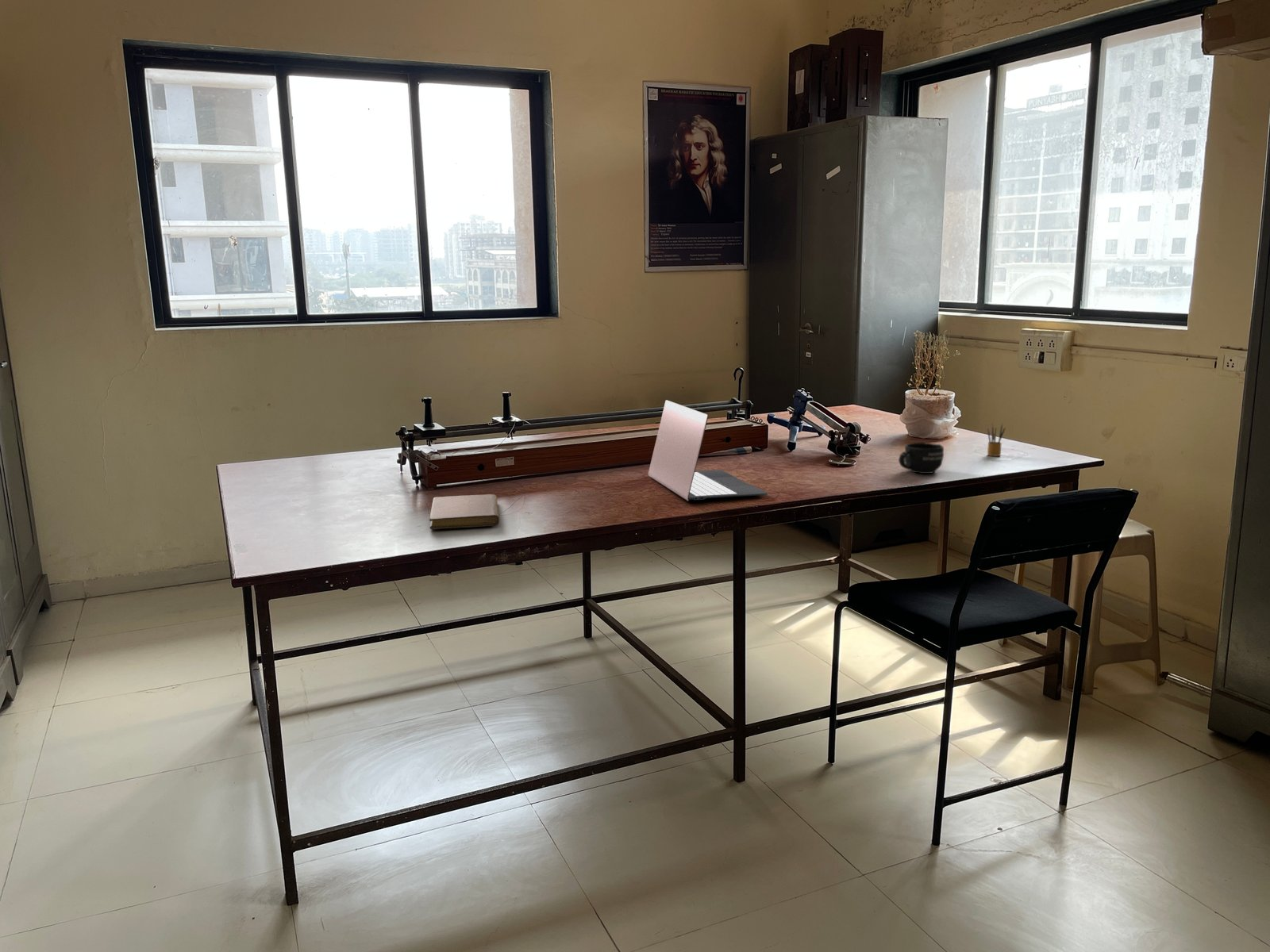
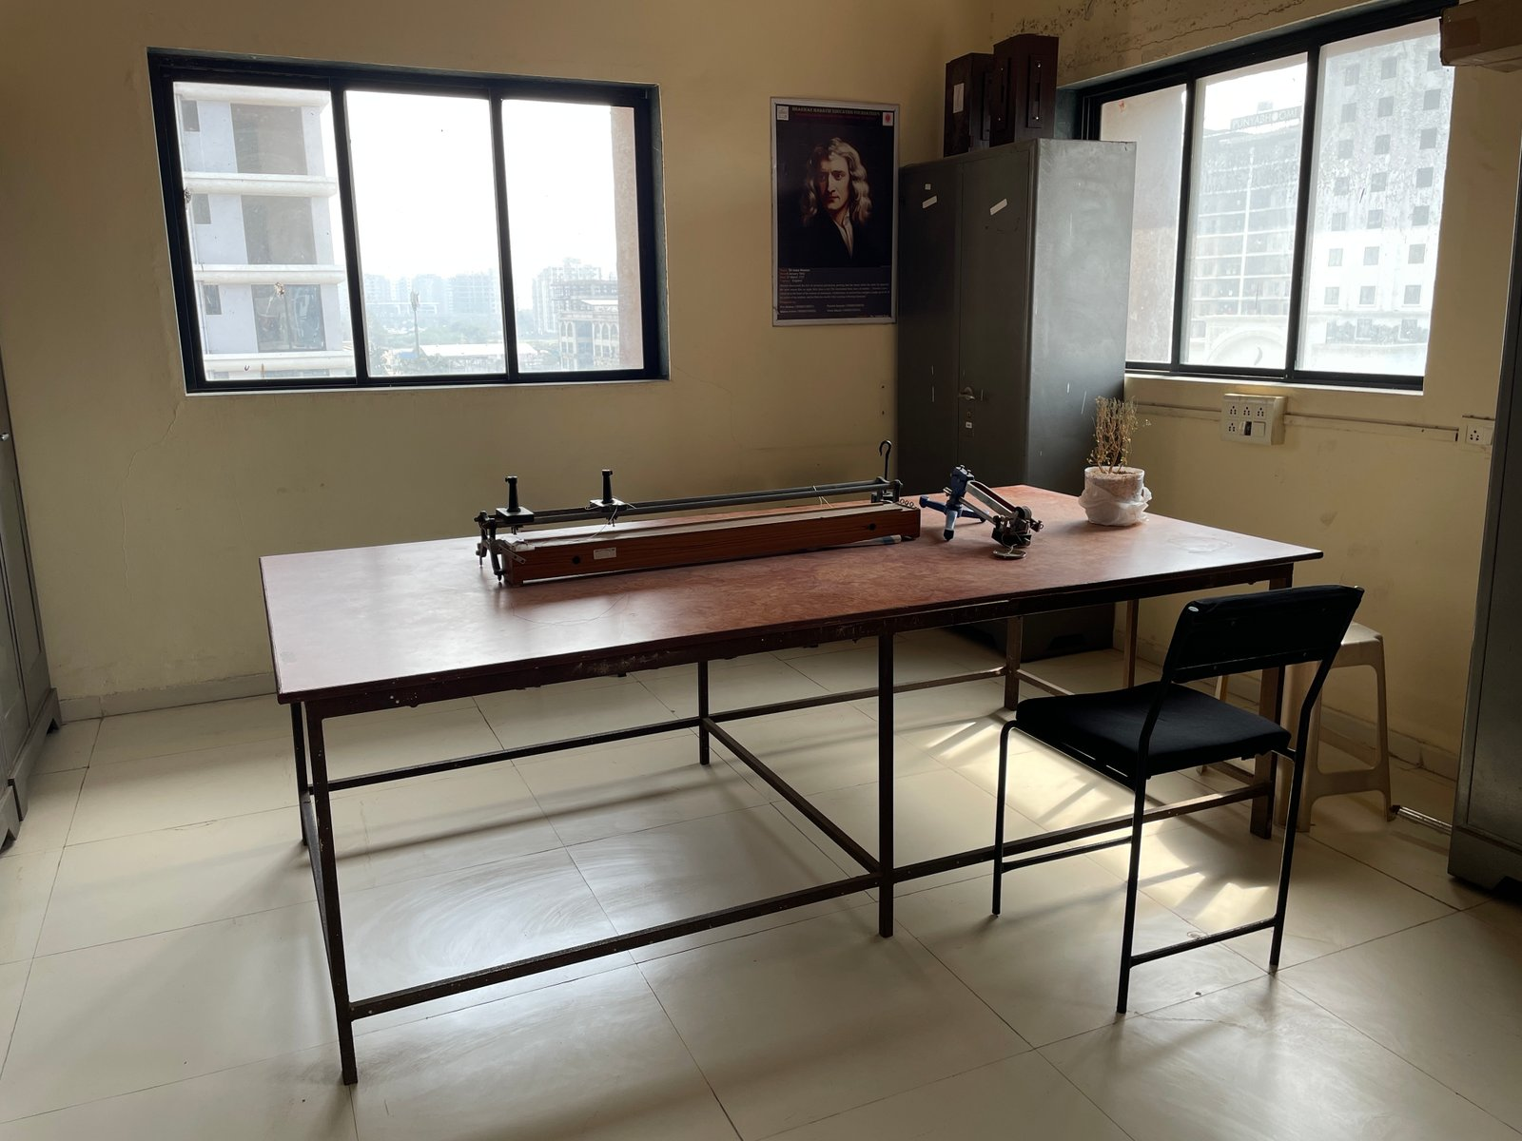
- laptop (701, 445)
- mug (918, 459)
- notebook (465, 510)
- pencil box (995, 440)
